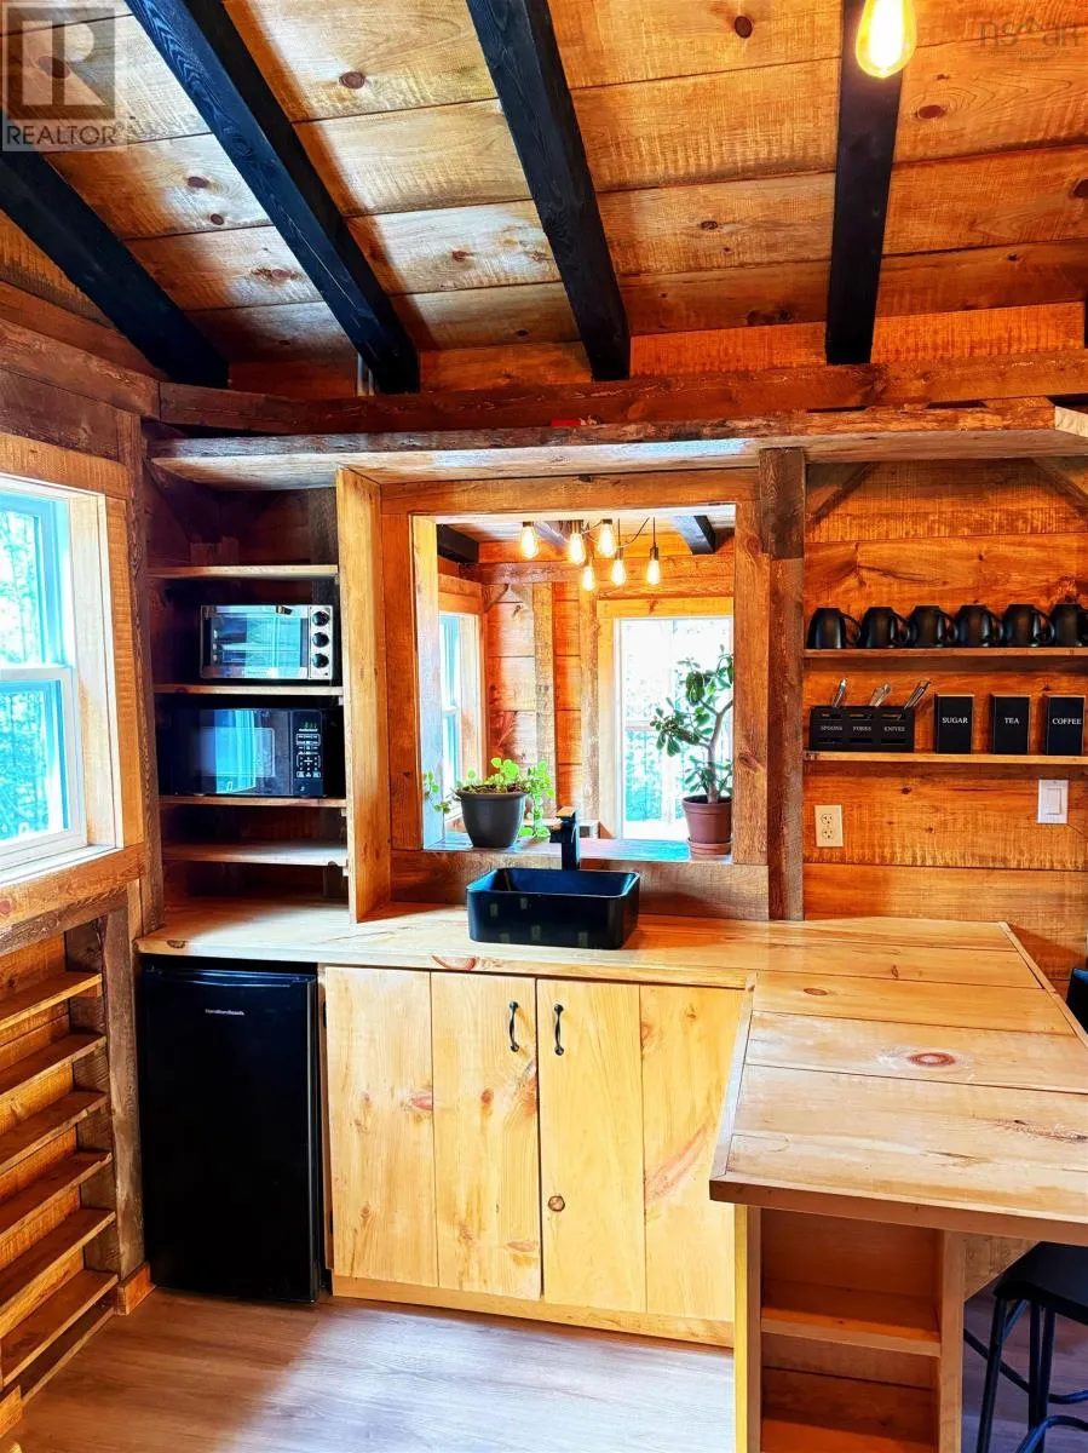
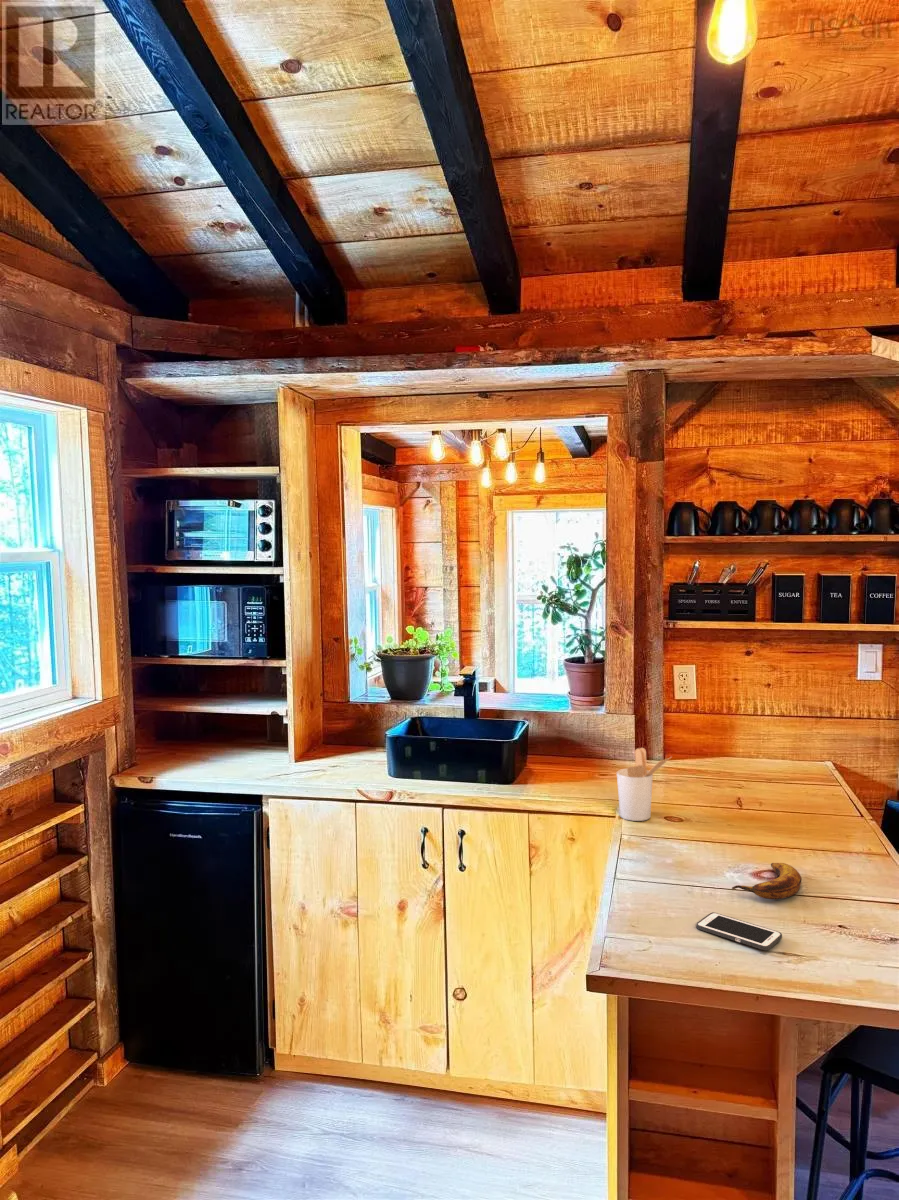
+ cell phone (738, 930)
+ utensil holder (644, 785)
+ banana (772, 880)
